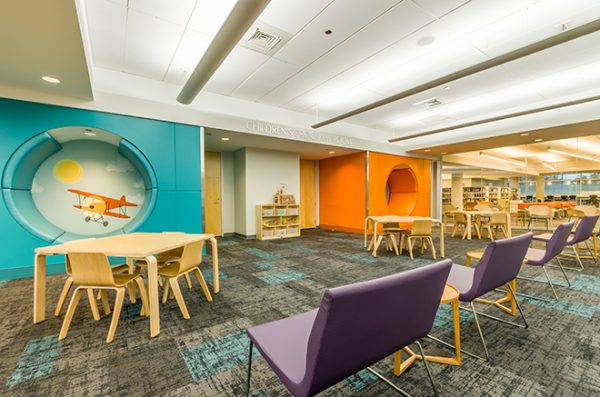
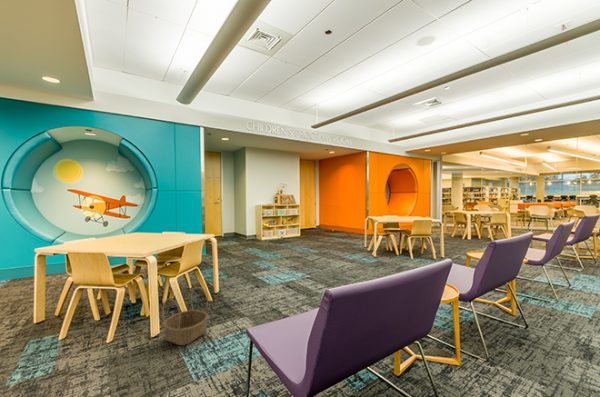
+ basket (186, 314)
